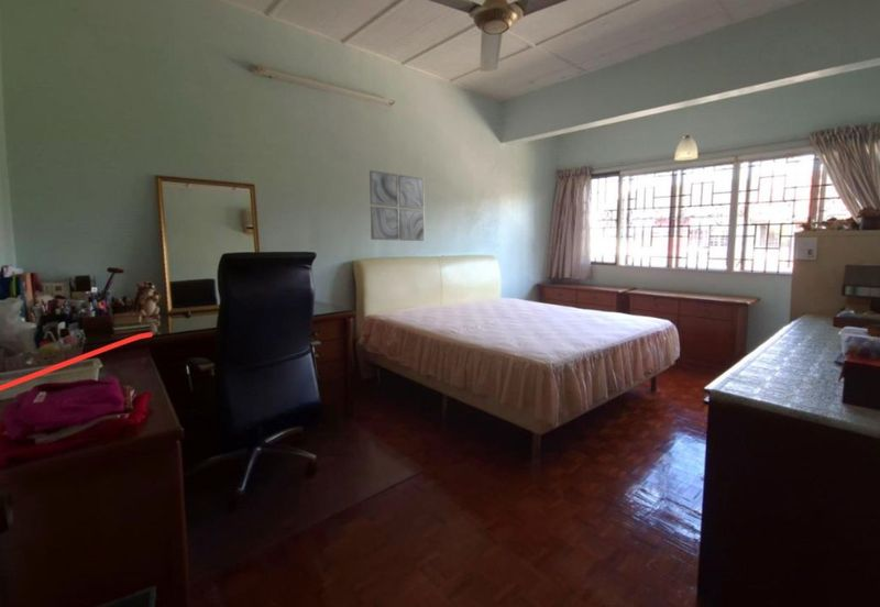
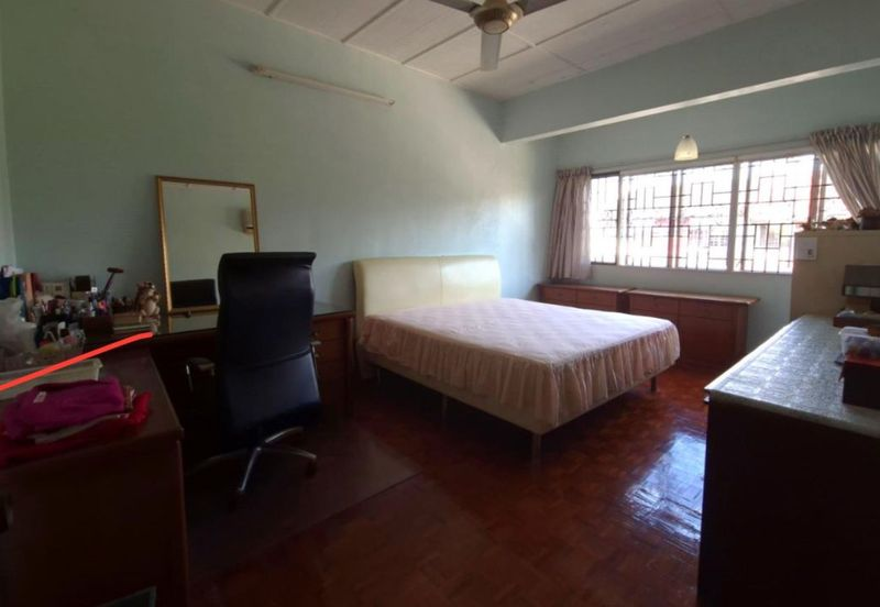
- wall art (398, 206)
